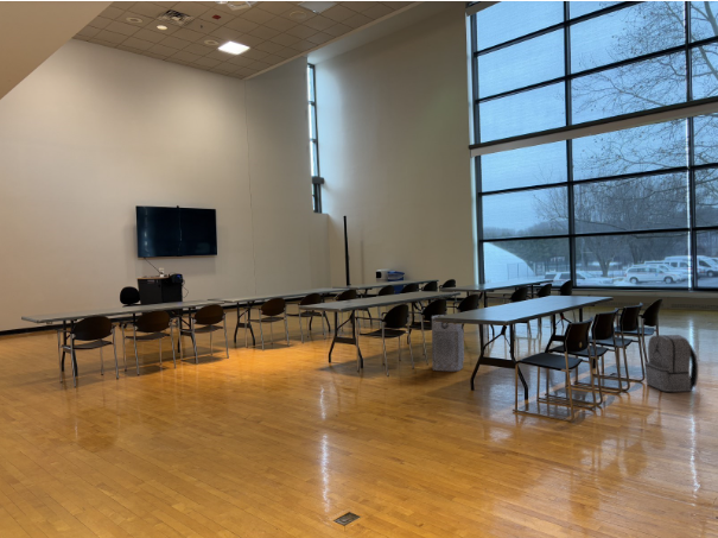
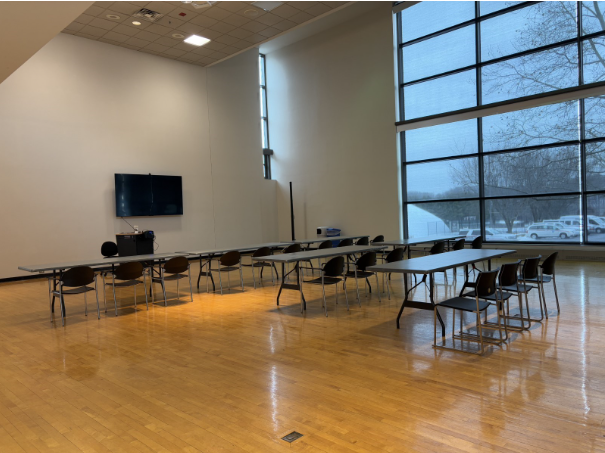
- air purifier (446, 341)
- backpack (672, 361)
